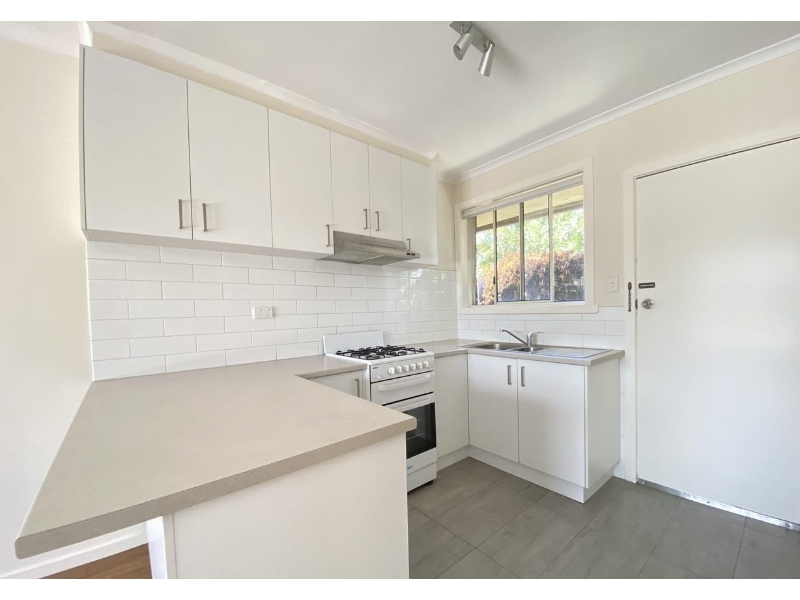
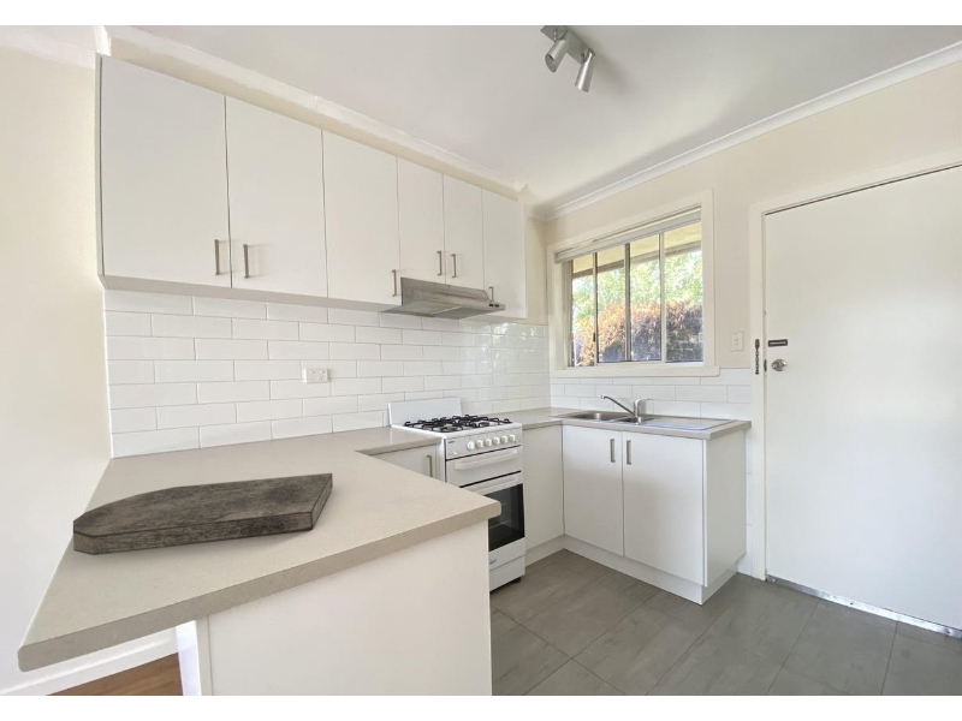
+ cutting board (212, 508)
